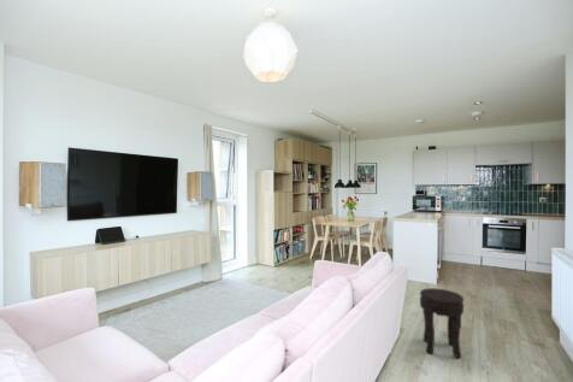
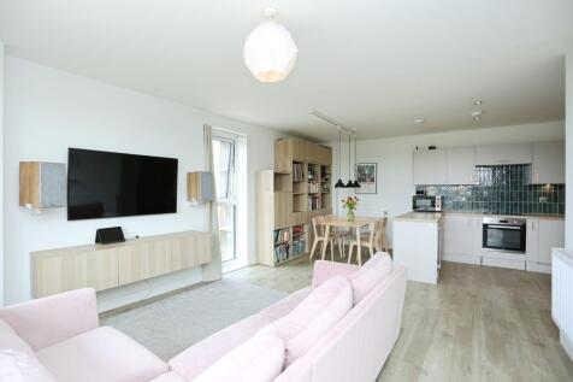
- side table (442, 316)
